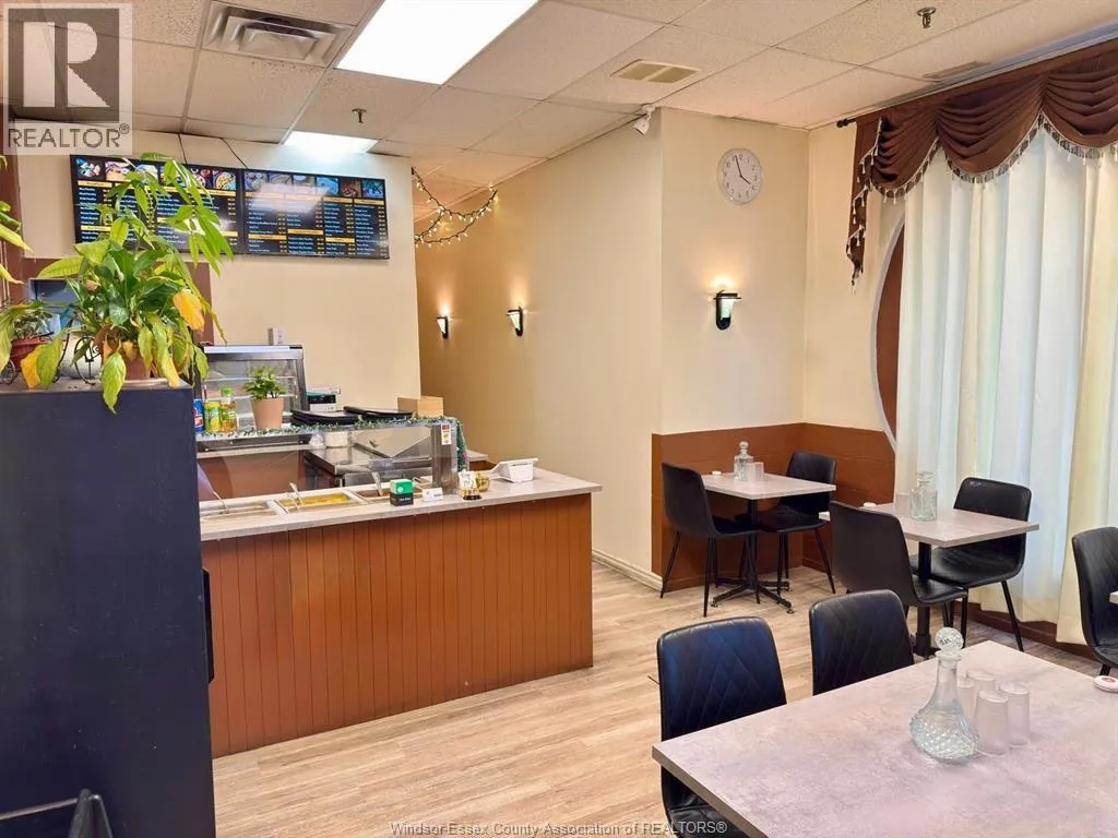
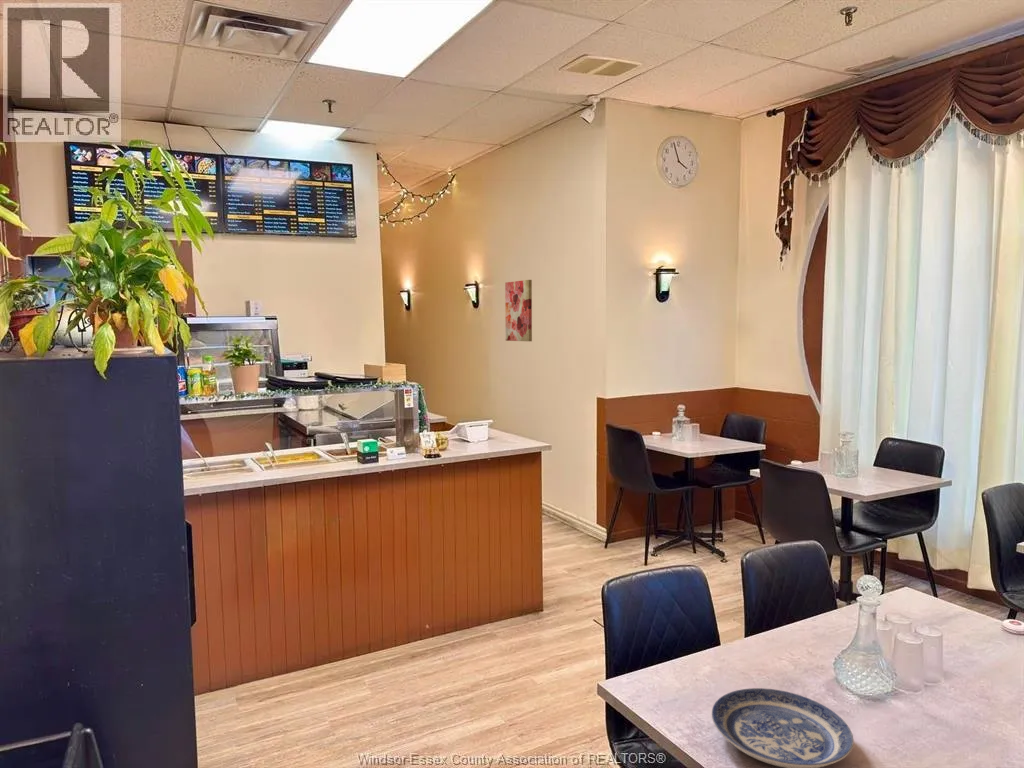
+ plate (779, 731)
+ wall art (518, 311)
